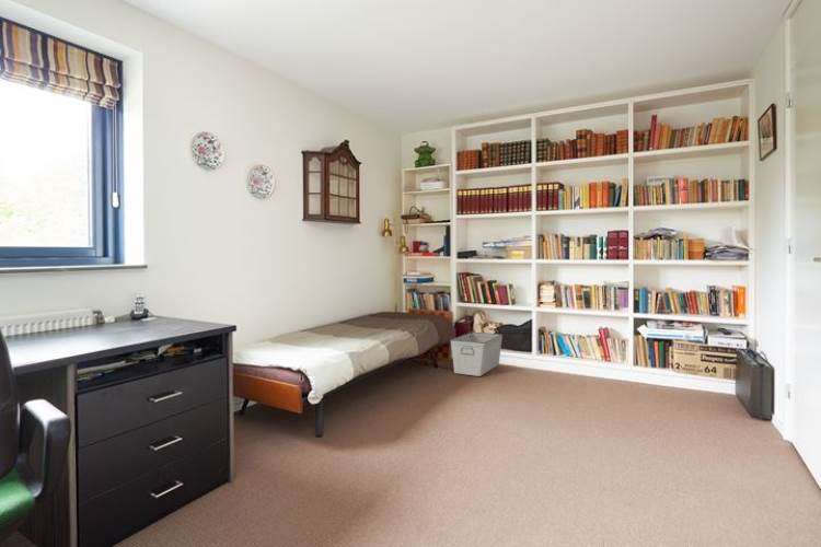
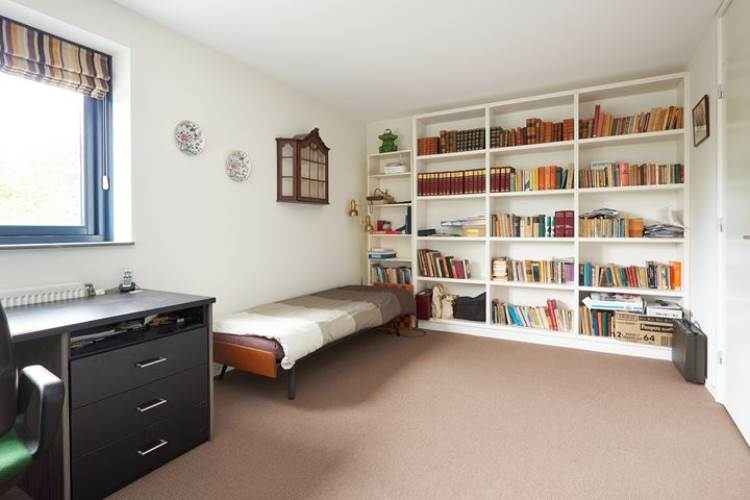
- storage bin (477, 352)
